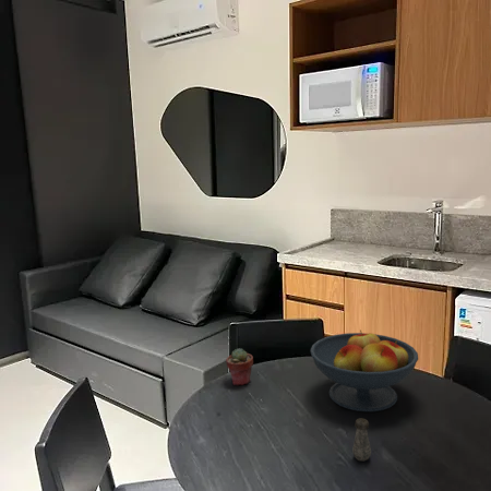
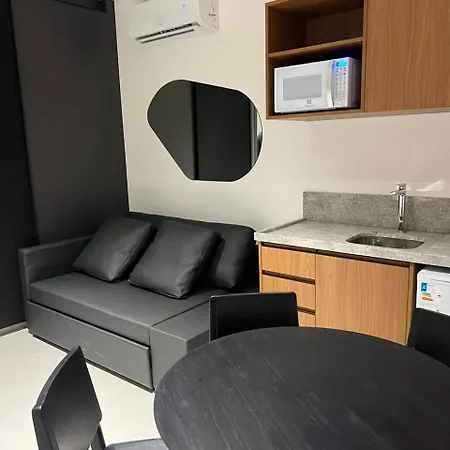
- potted succulent (239, 364)
- fruit bowl (362, 366)
- salt shaker (361, 439)
